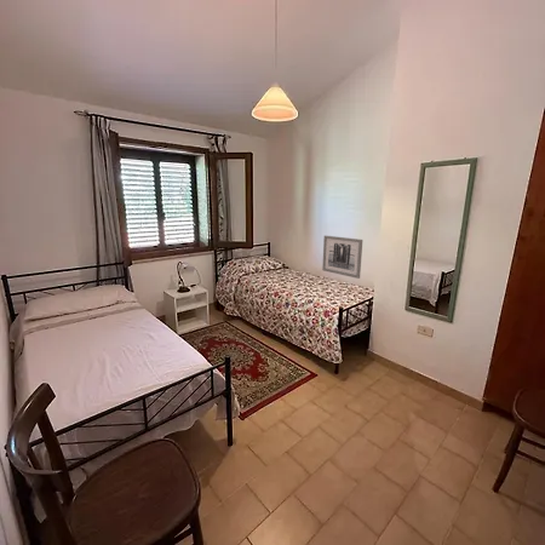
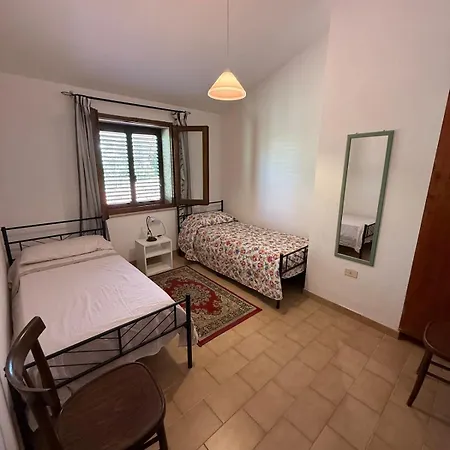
- wall art (340, 256)
